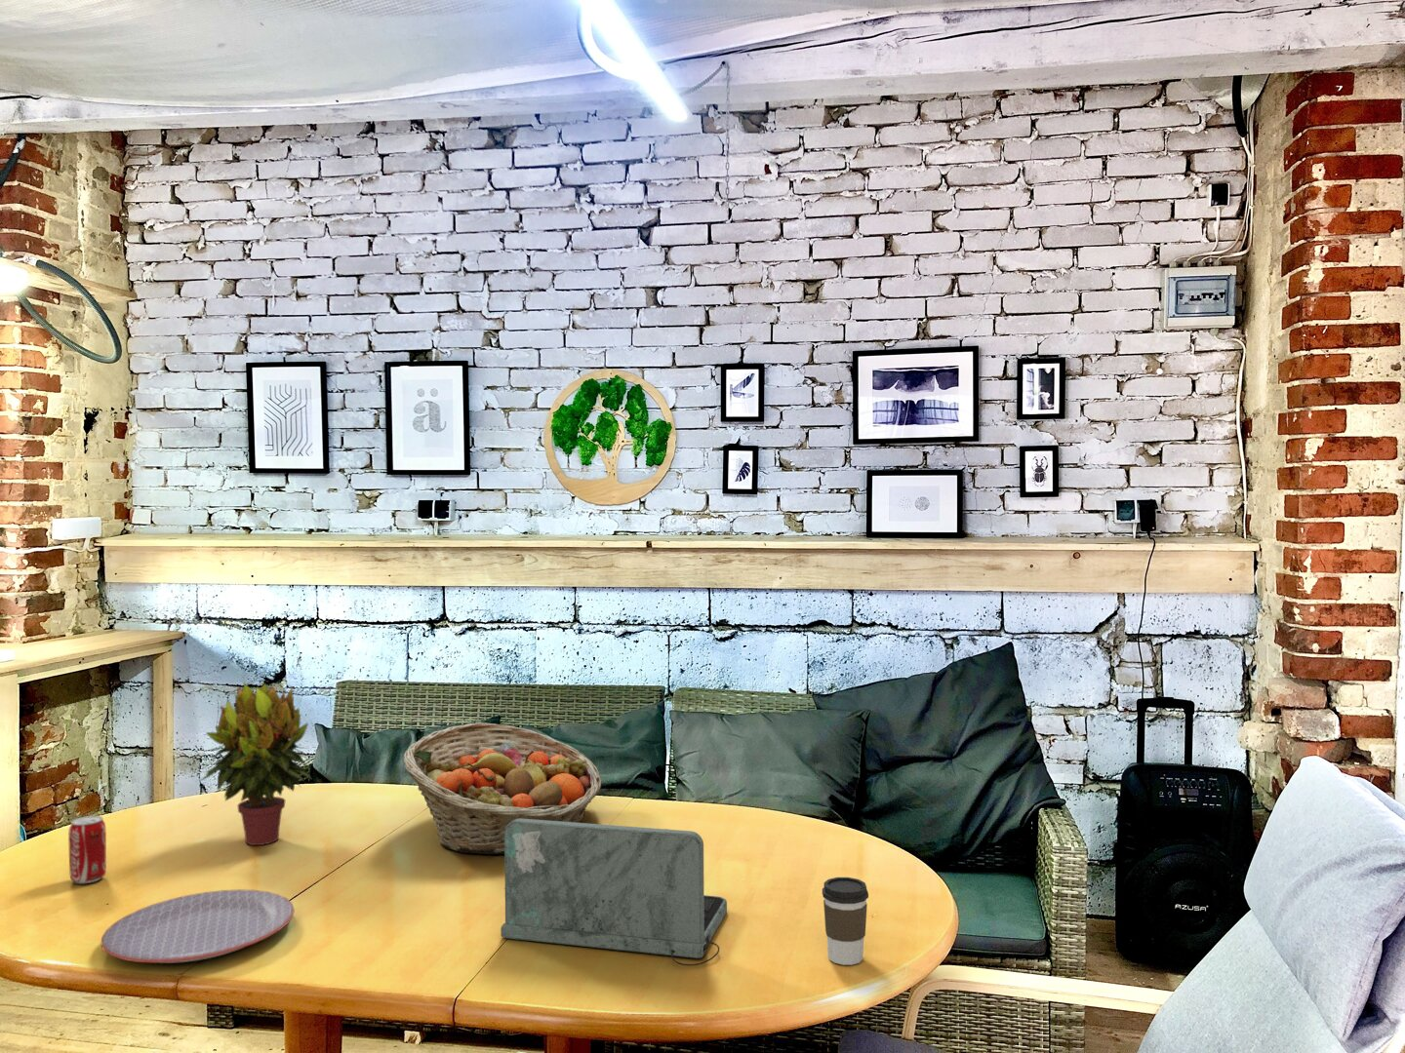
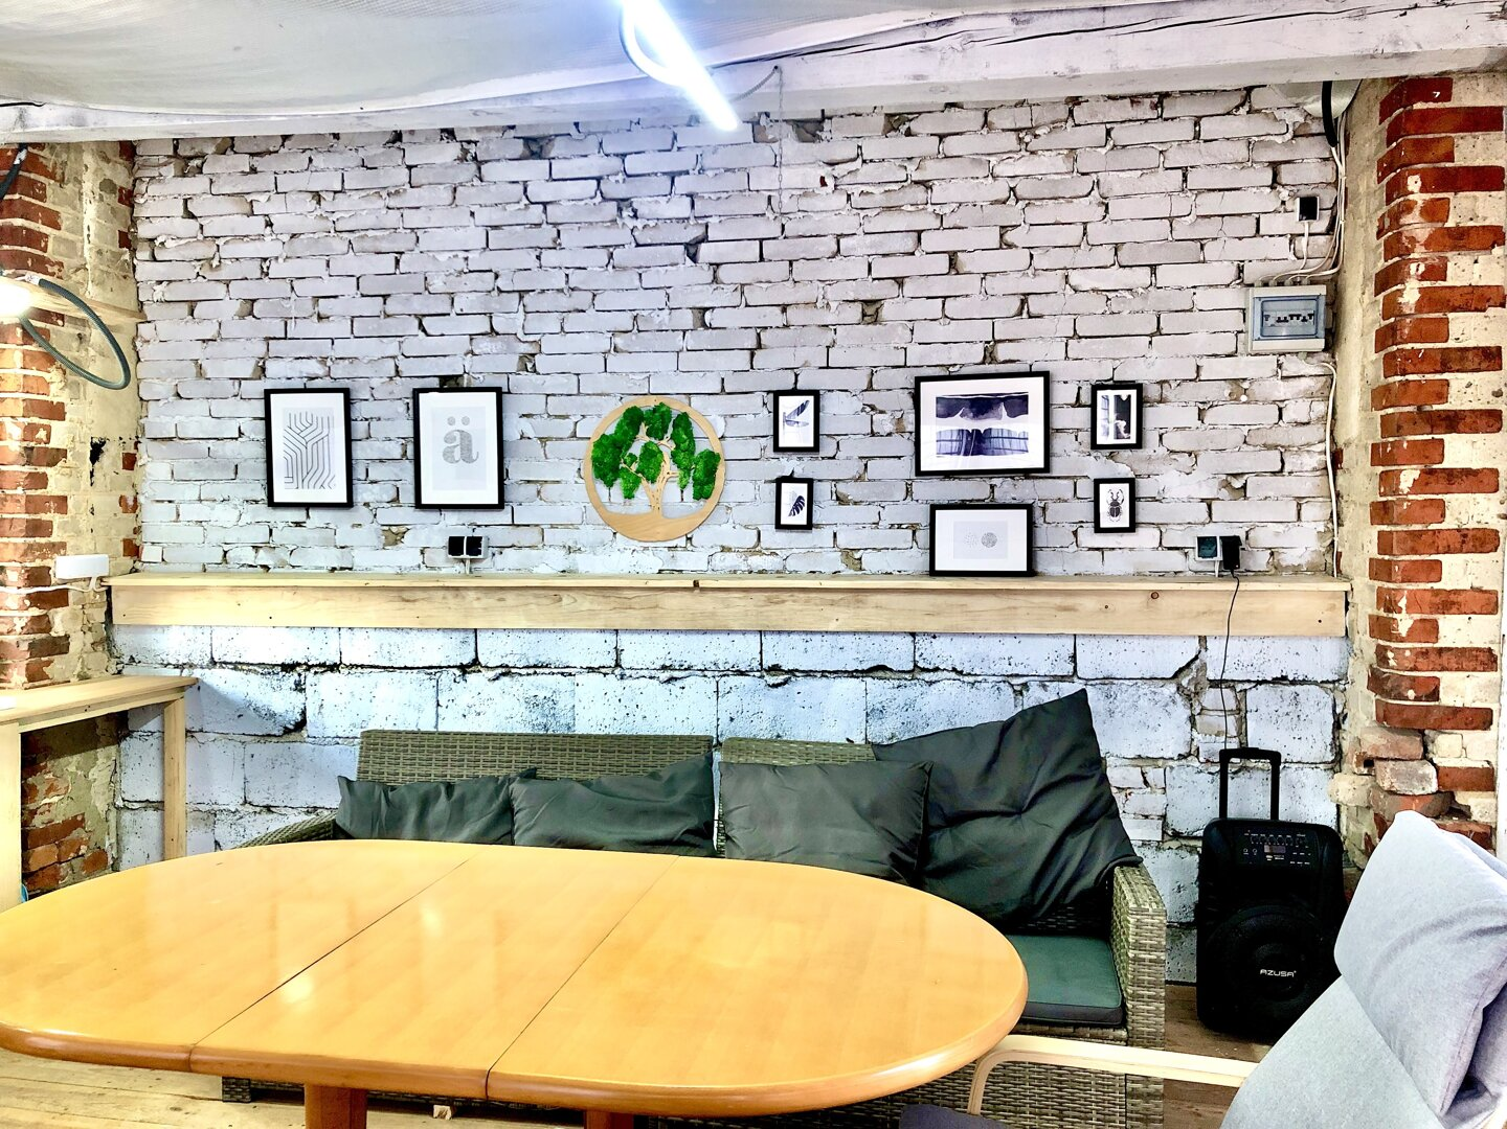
- fruit basket (504, 783)
- laptop (623, 870)
- coffee cup (845, 920)
- beverage can (86, 849)
- plate (201, 928)
- potted plant (258, 762)
